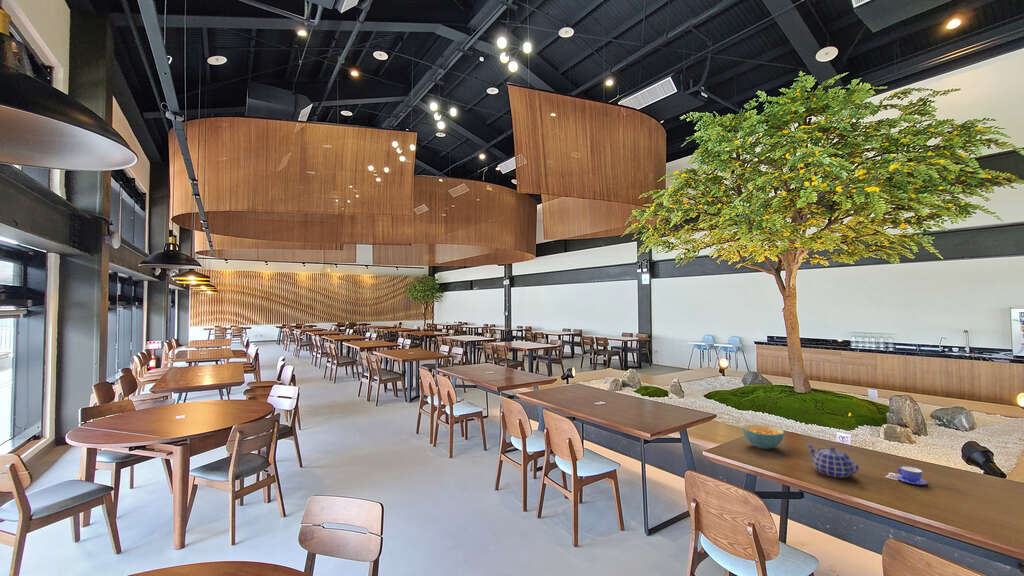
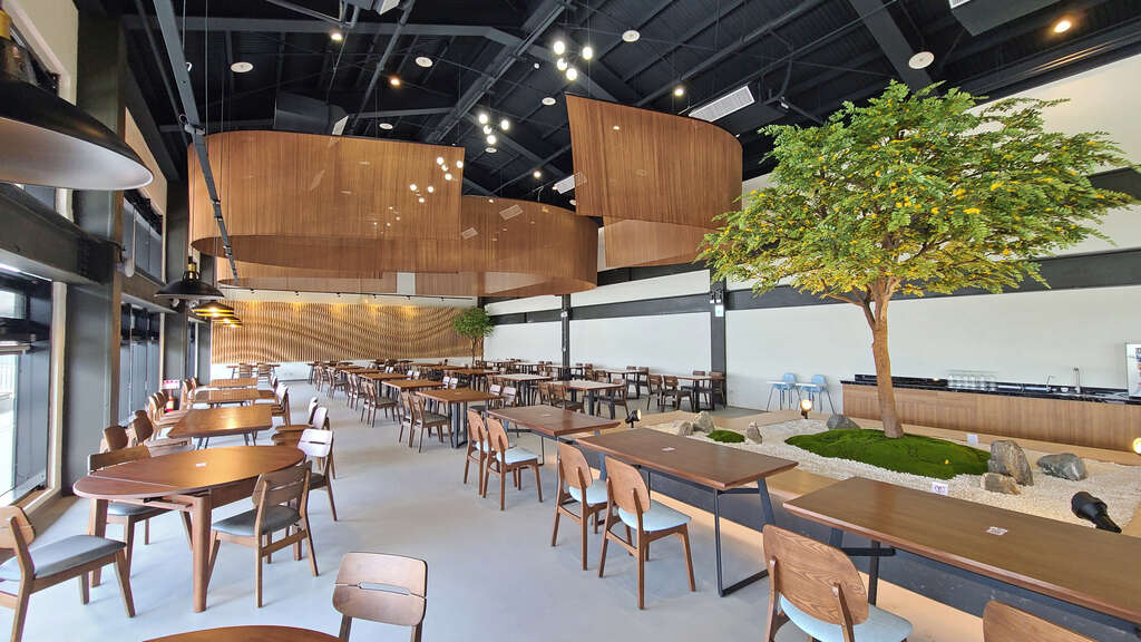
- cereal bowl (763, 438)
- teapot (830, 459)
- teacup (911, 475)
